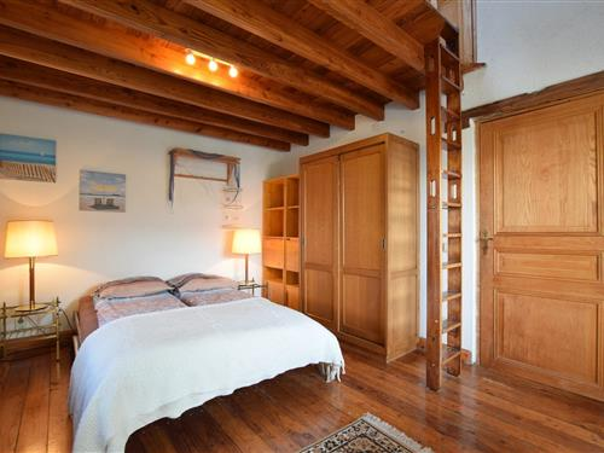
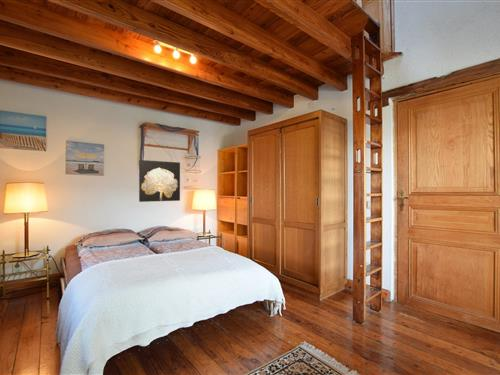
+ wall art (160, 181)
